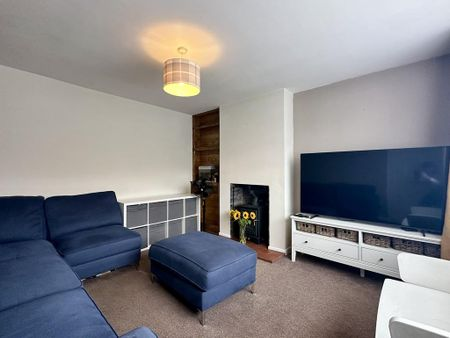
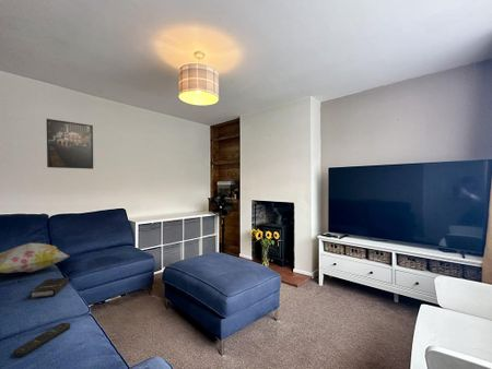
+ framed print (71, 145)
+ remote control (44, 337)
+ decorative pillow (30, 257)
+ hardback book (50, 286)
